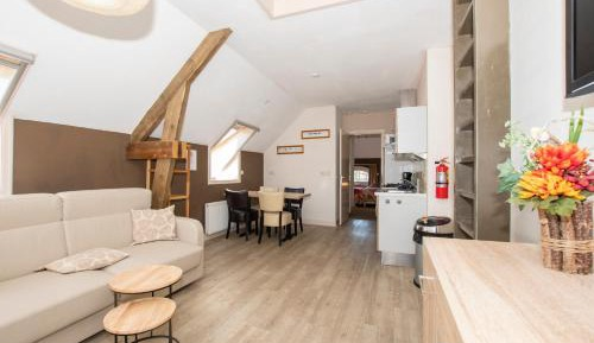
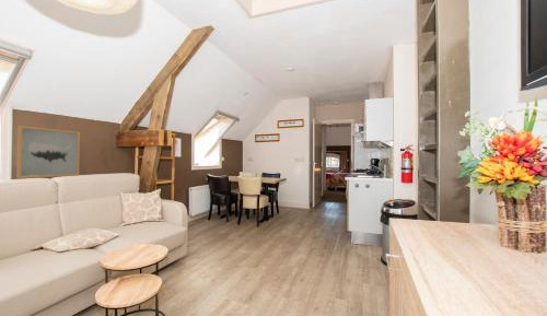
+ wall art (50, 152)
